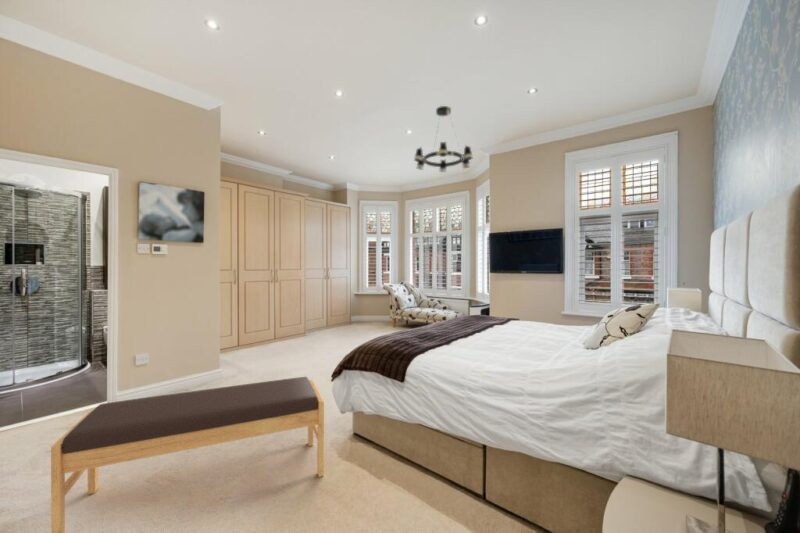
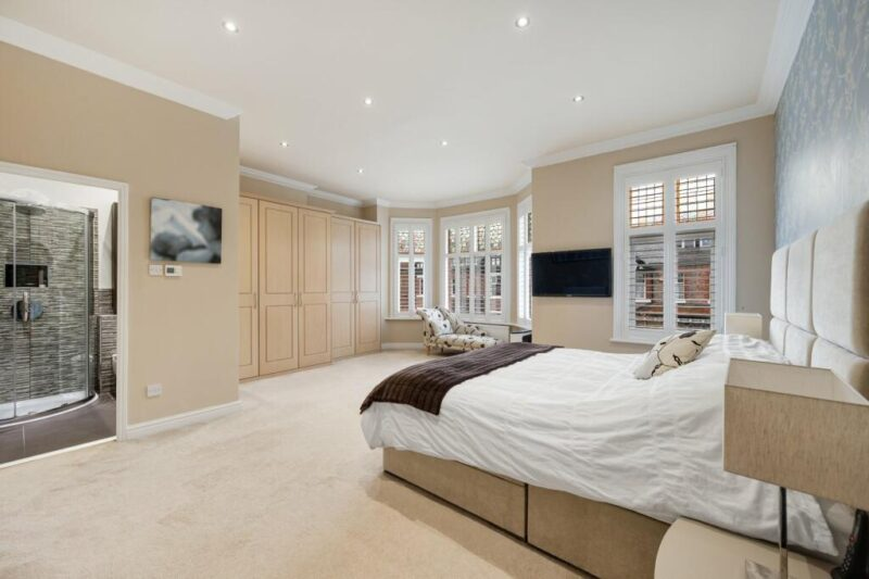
- bench (211, 440)
- chandelier (443, 142)
